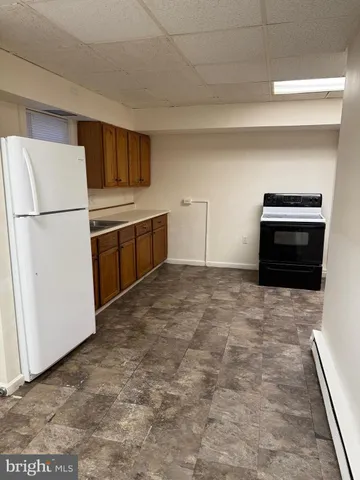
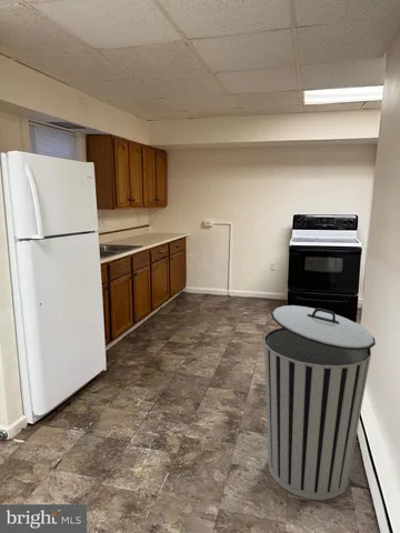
+ trash can (313, 392)
